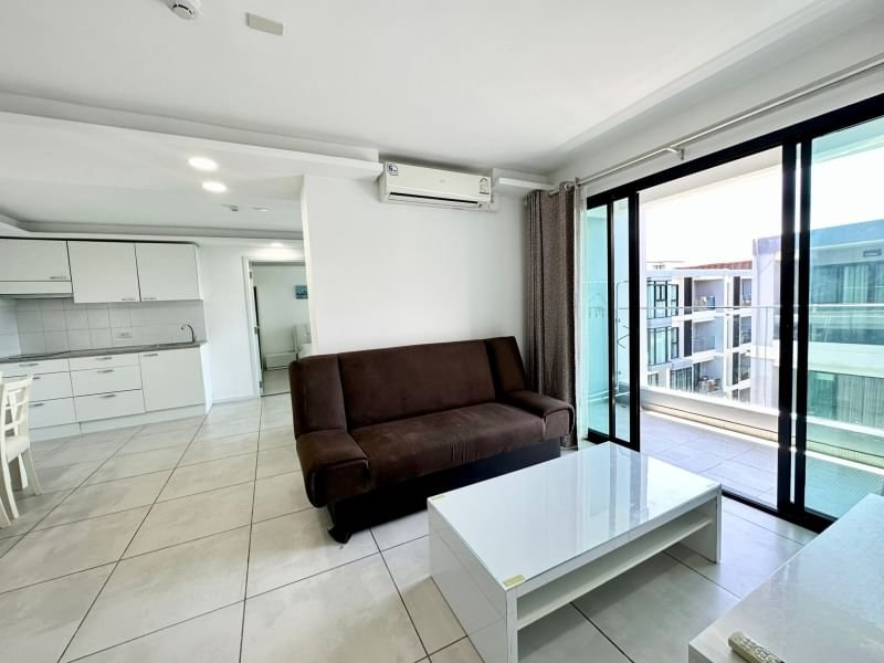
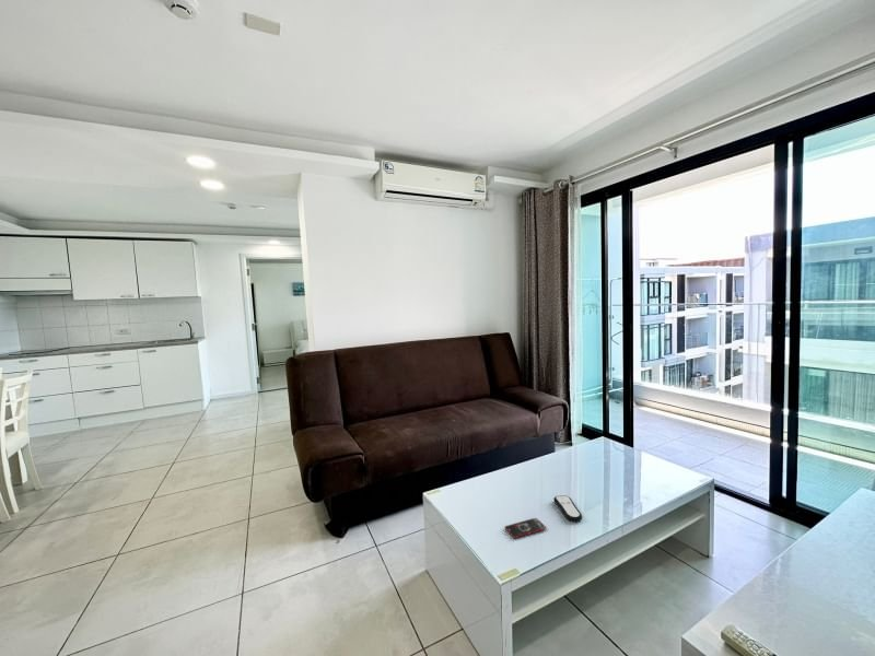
+ smartphone (525, 527)
+ remote control (568, 507)
